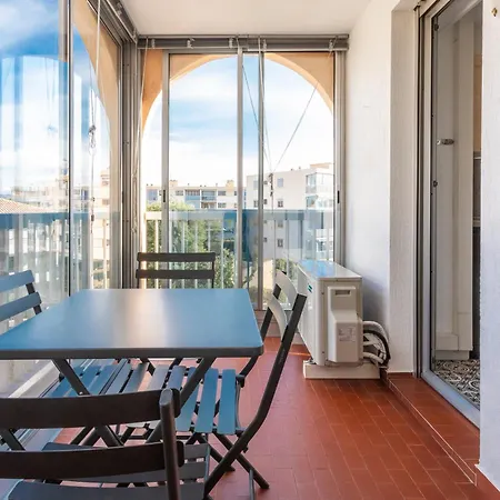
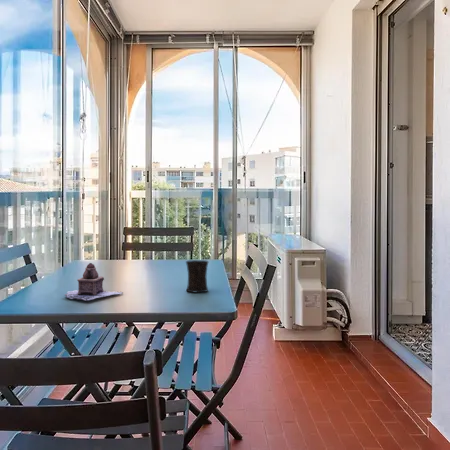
+ teapot (89, 279)
+ mug (197, 276)
